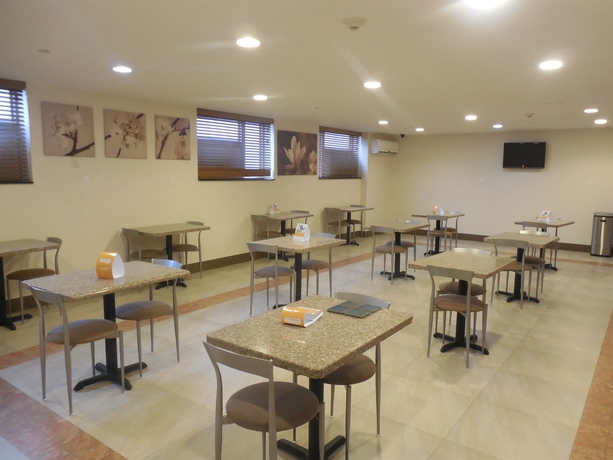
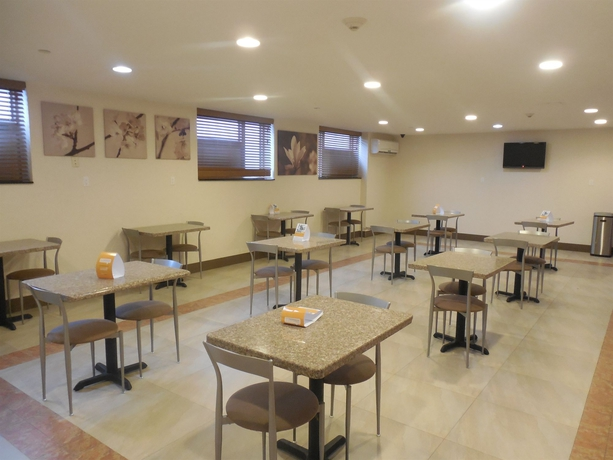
- drink coaster (354, 308)
